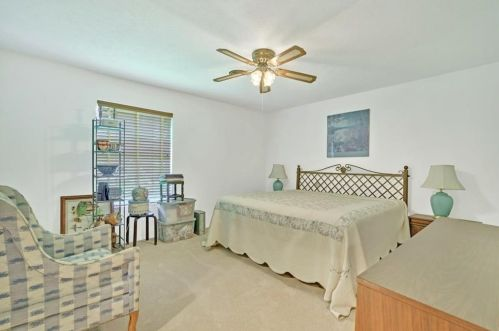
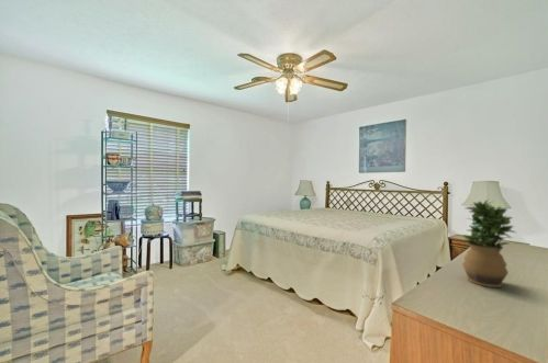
+ potted plant (491, 240)
